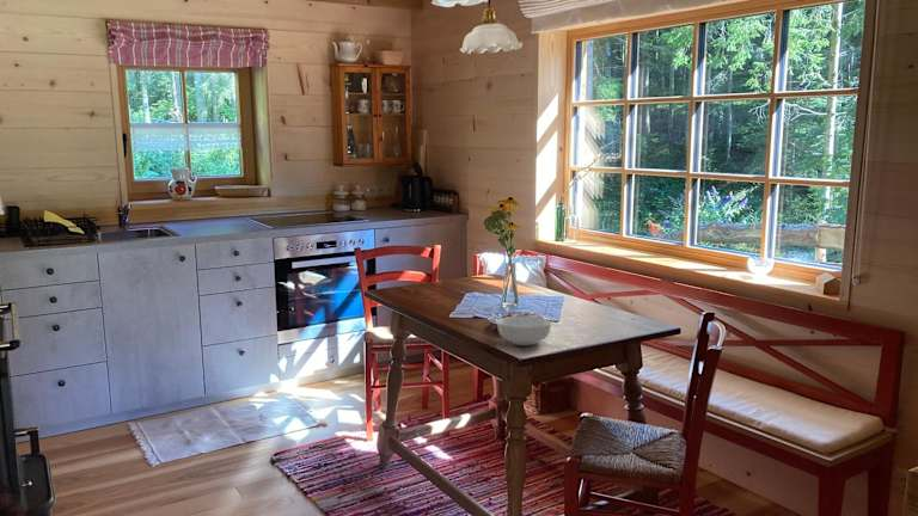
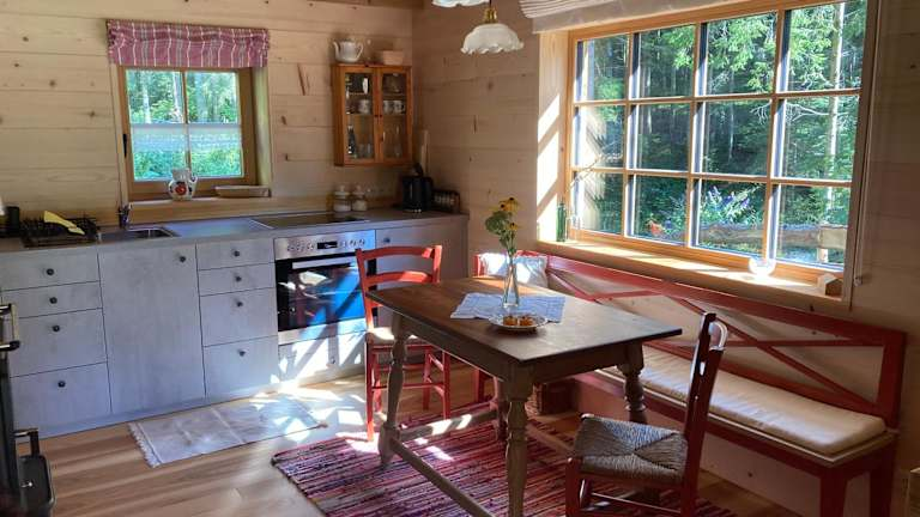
- cereal bowl (524, 331)
